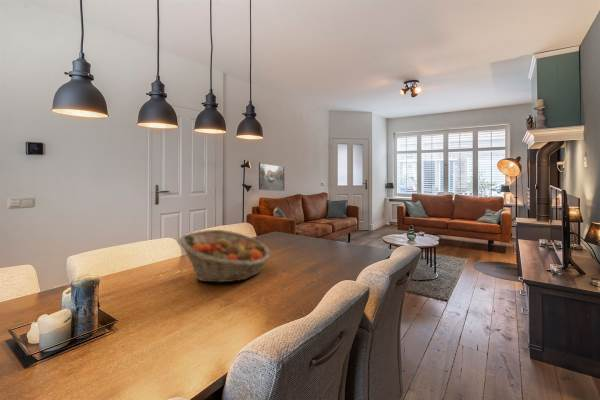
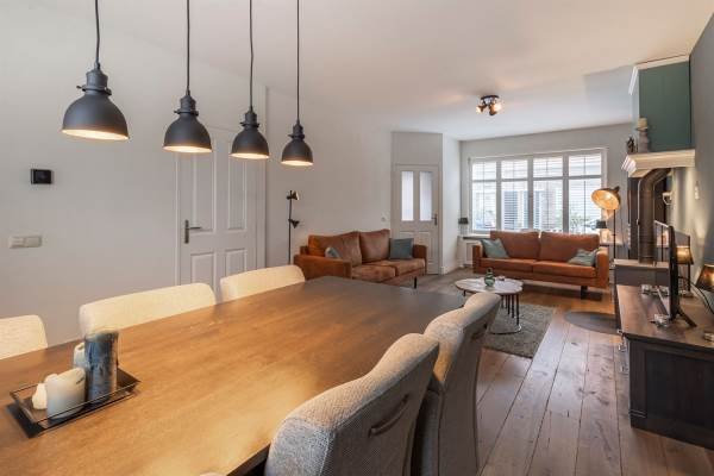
- fruit basket (227, 252)
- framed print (272, 177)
